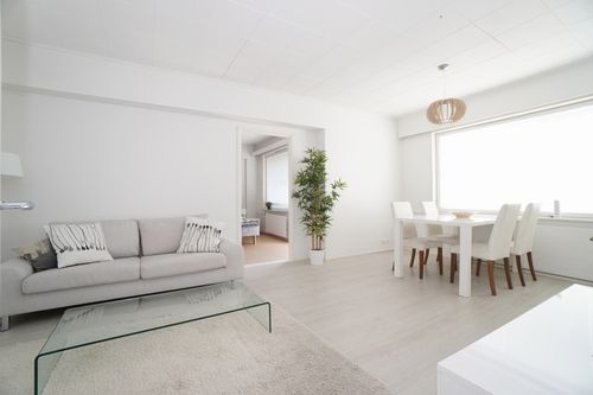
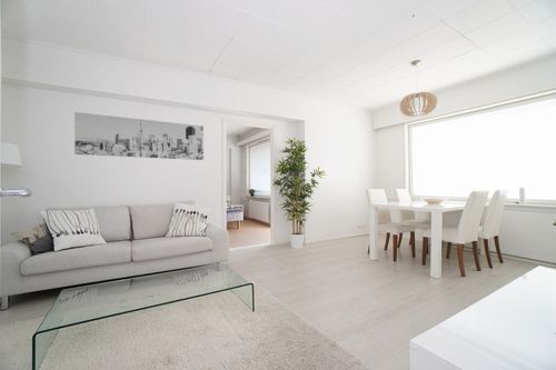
+ wall art (146, 138)
